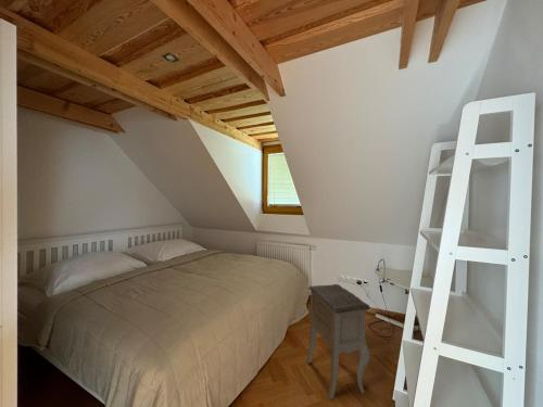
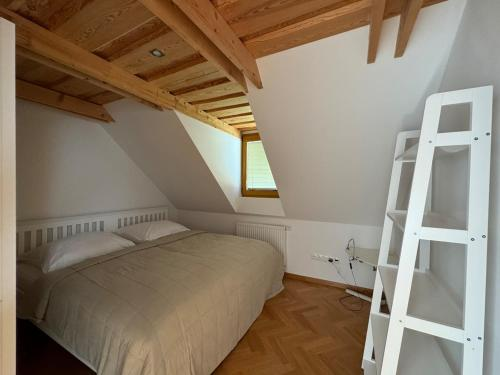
- nightstand (336, 334)
